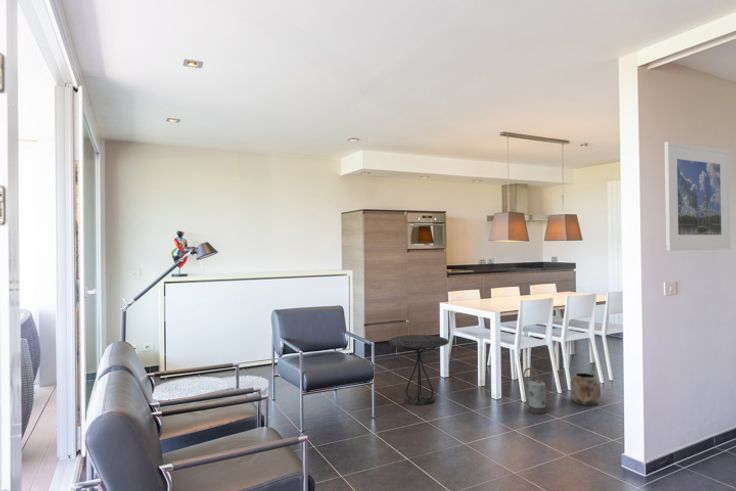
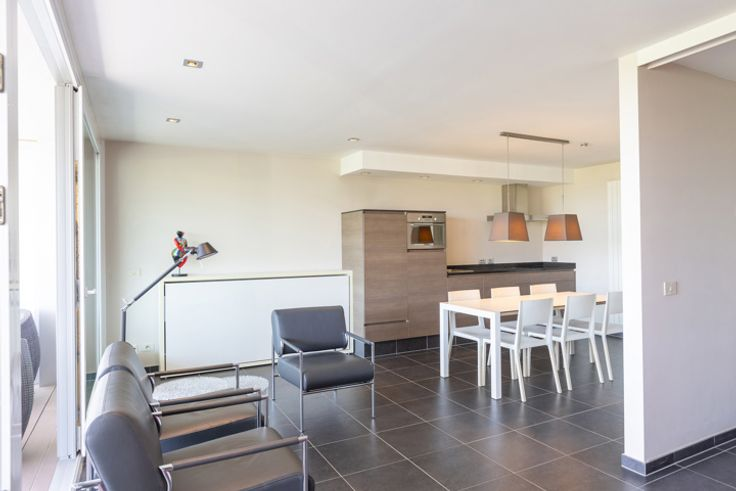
- watering can (537, 390)
- side table (419, 370)
- planter (585, 388)
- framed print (699, 198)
